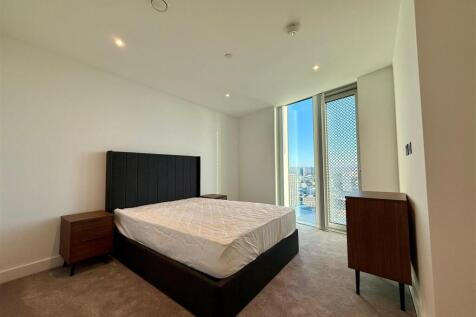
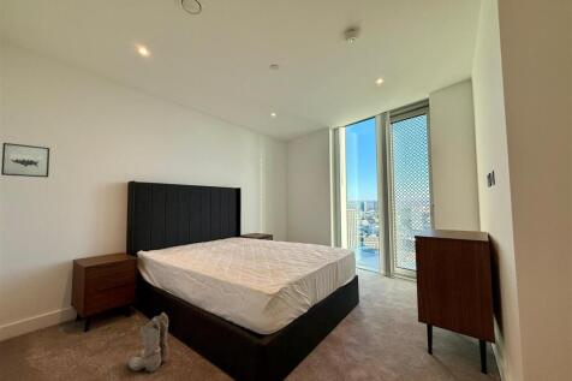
+ wall art (26, 160)
+ boots (148, 339)
